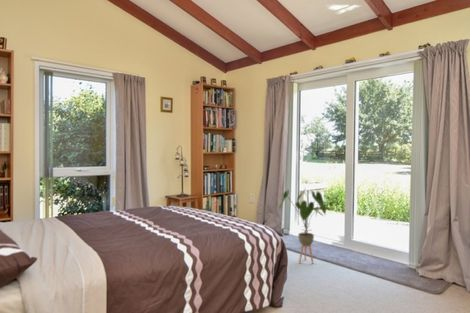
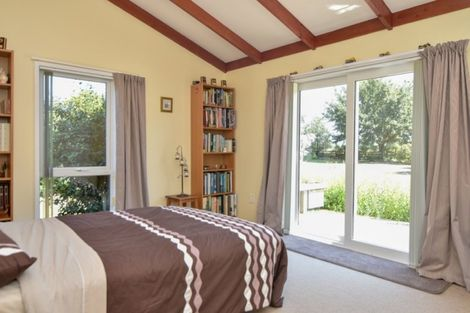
- house plant (306, 226)
